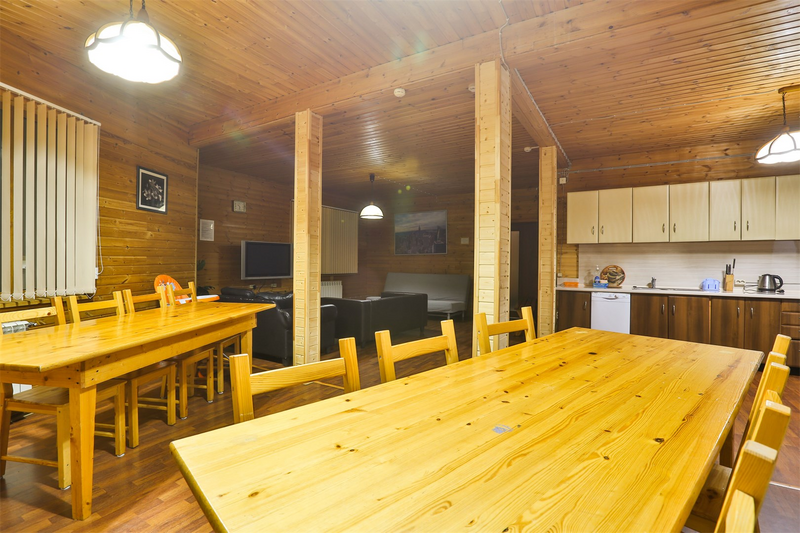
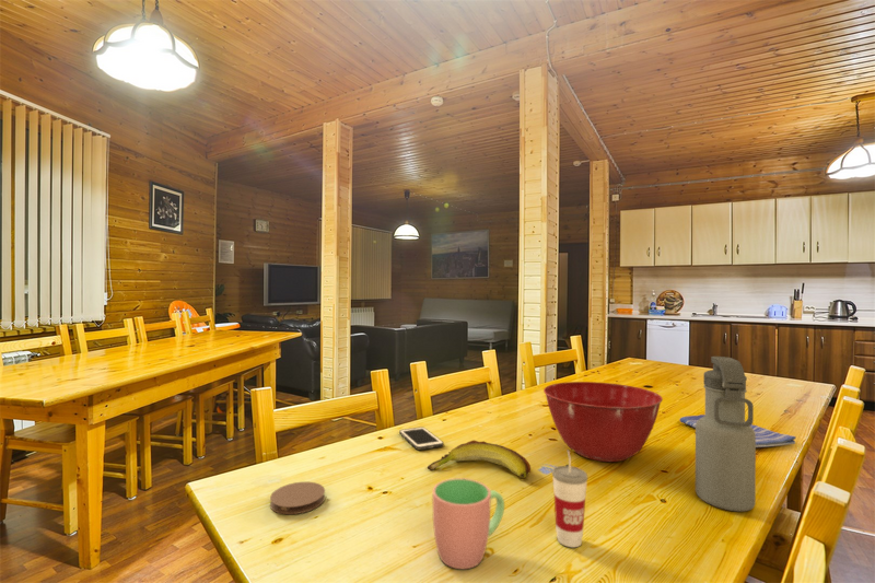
+ cup (469, 521)
+ water bottle (724, 430)
+ mixing bowl (599, 421)
+ dish towel (750, 425)
+ banana (477, 459)
+ coaster (298, 497)
+ cell phone (420, 438)
+ cup (569, 493)
